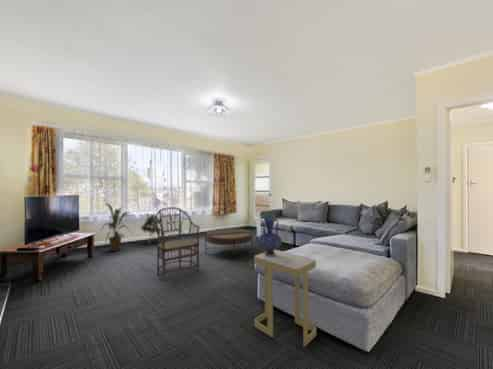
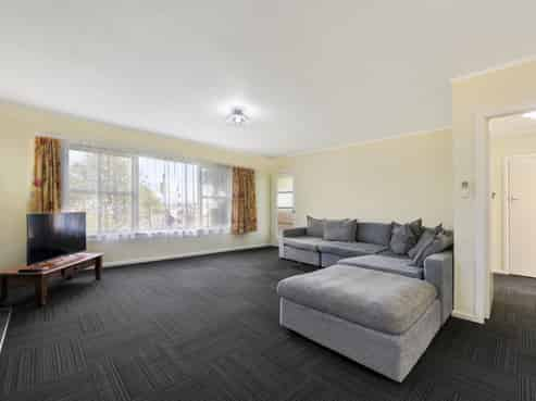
- indoor plant (150, 227)
- house plant (120, 226)
- coffee table (229, 242)
- side table (295, 293)
- armchair (175, 240)
- vase (269, 235)
